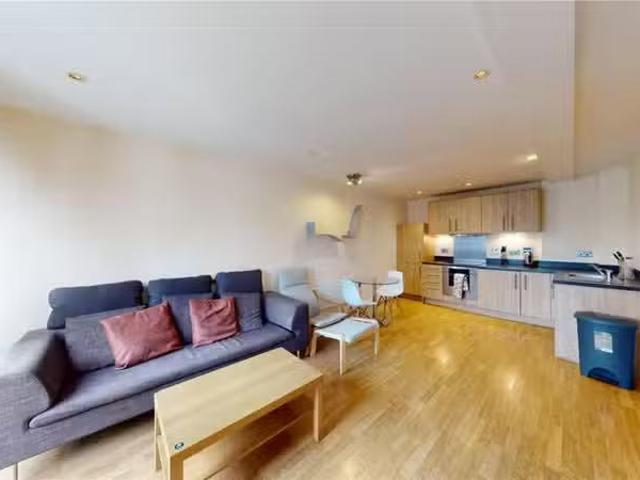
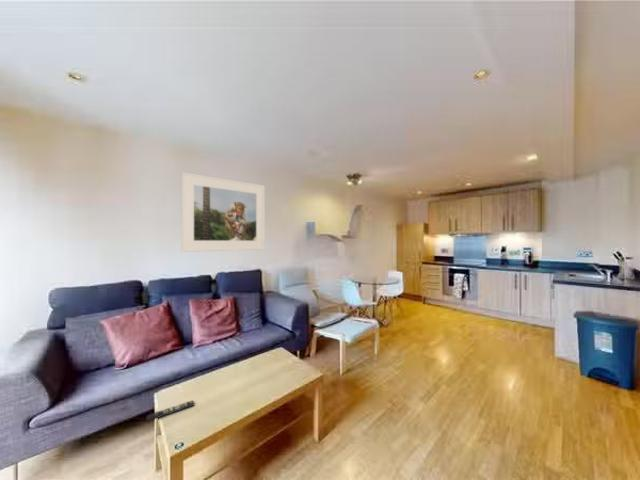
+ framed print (227, 215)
+ remote control (171, 410)
